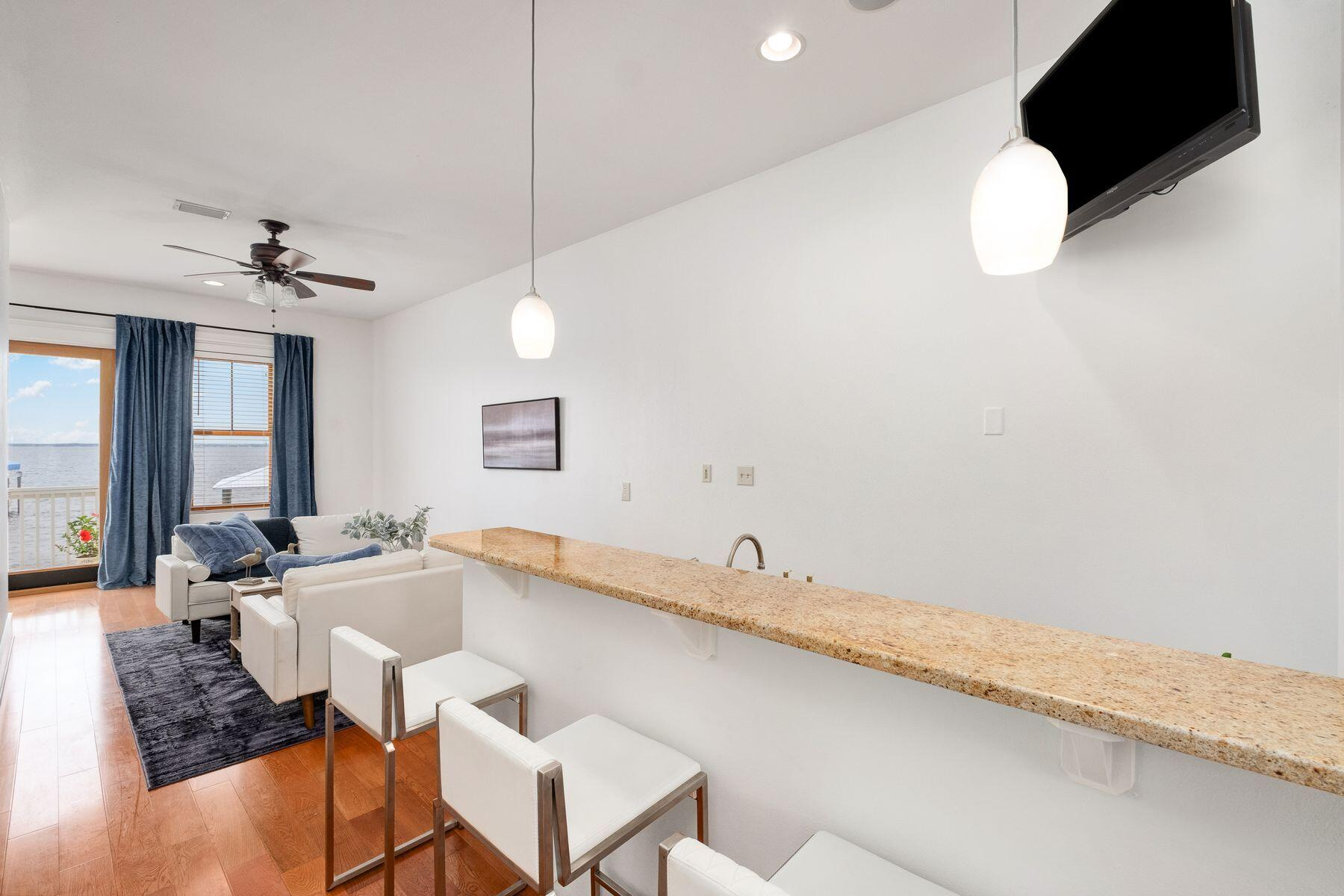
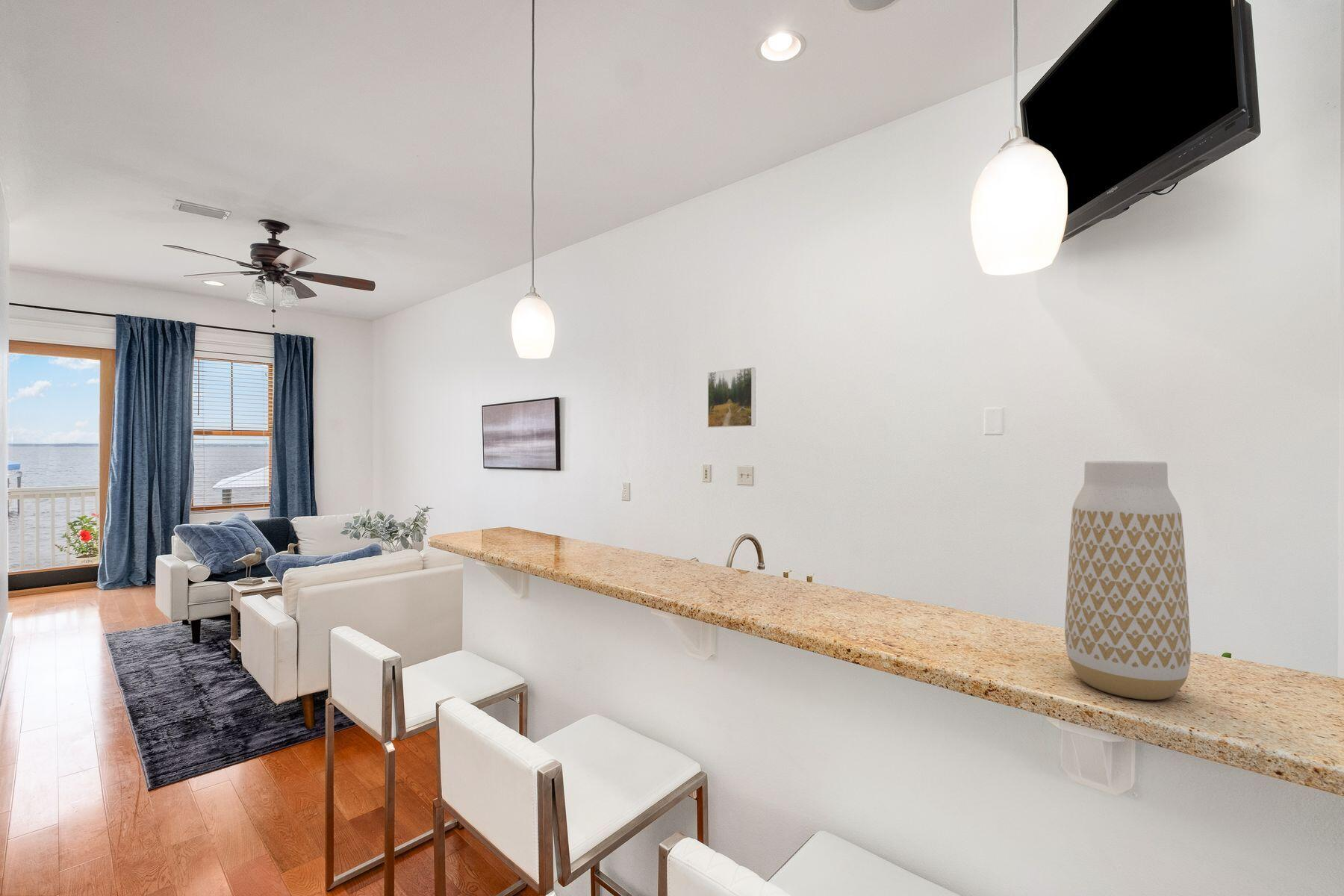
+ vase (1124, 573)
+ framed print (730, 398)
